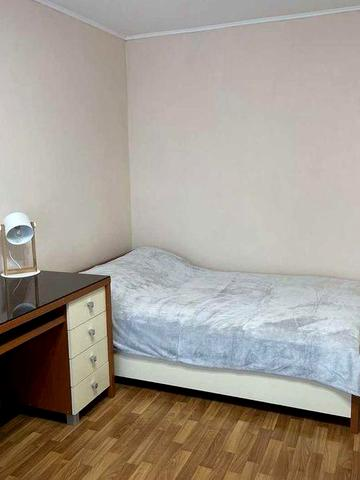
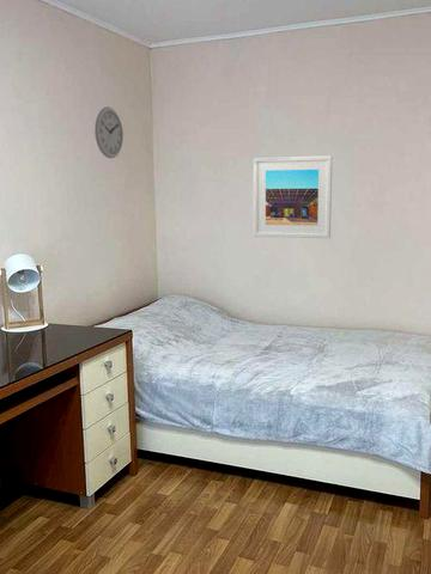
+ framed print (291, 197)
+ wall clock (110, 132)
